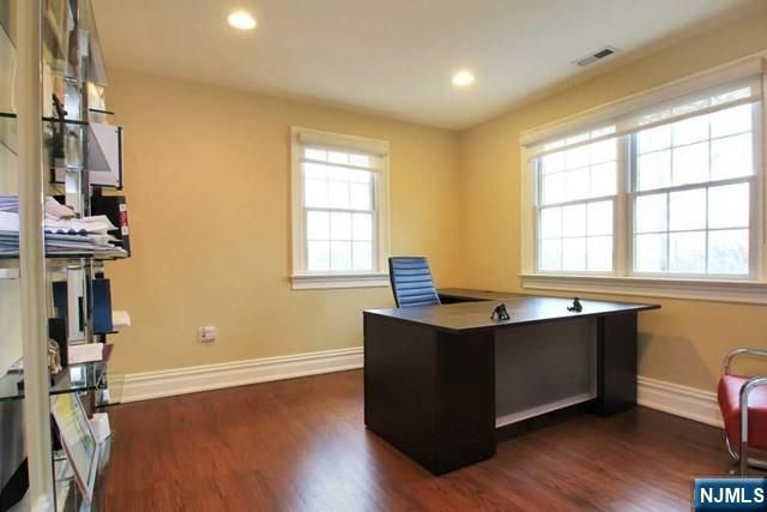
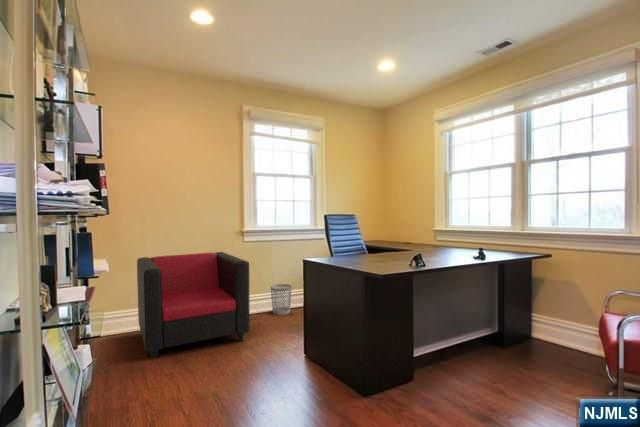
+ wastebasket (281, 298)
+ sofa (191, 297)
